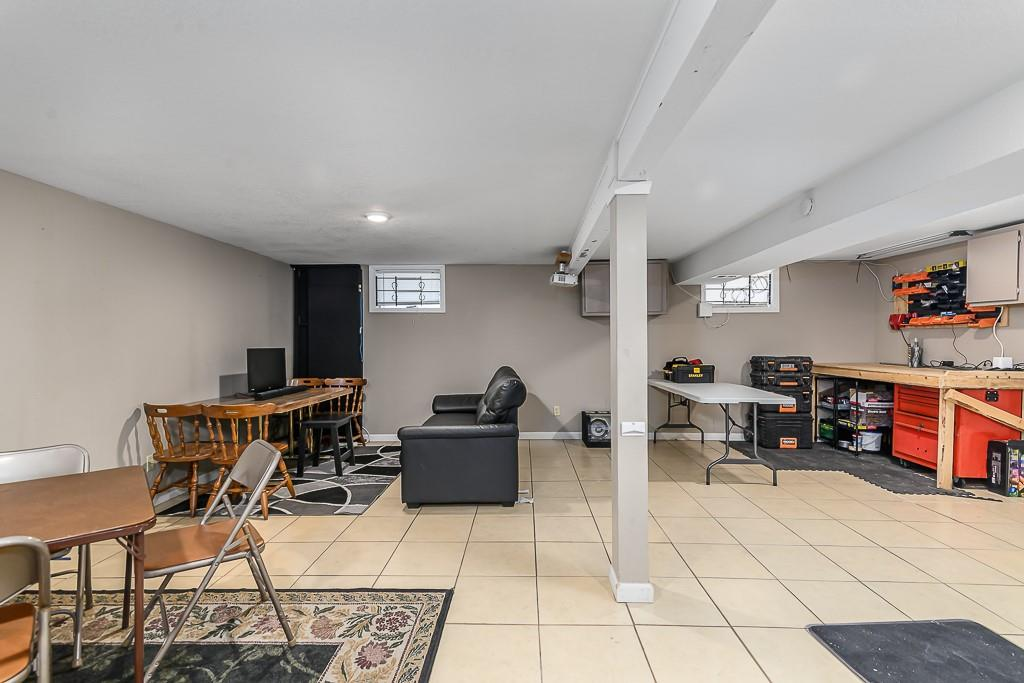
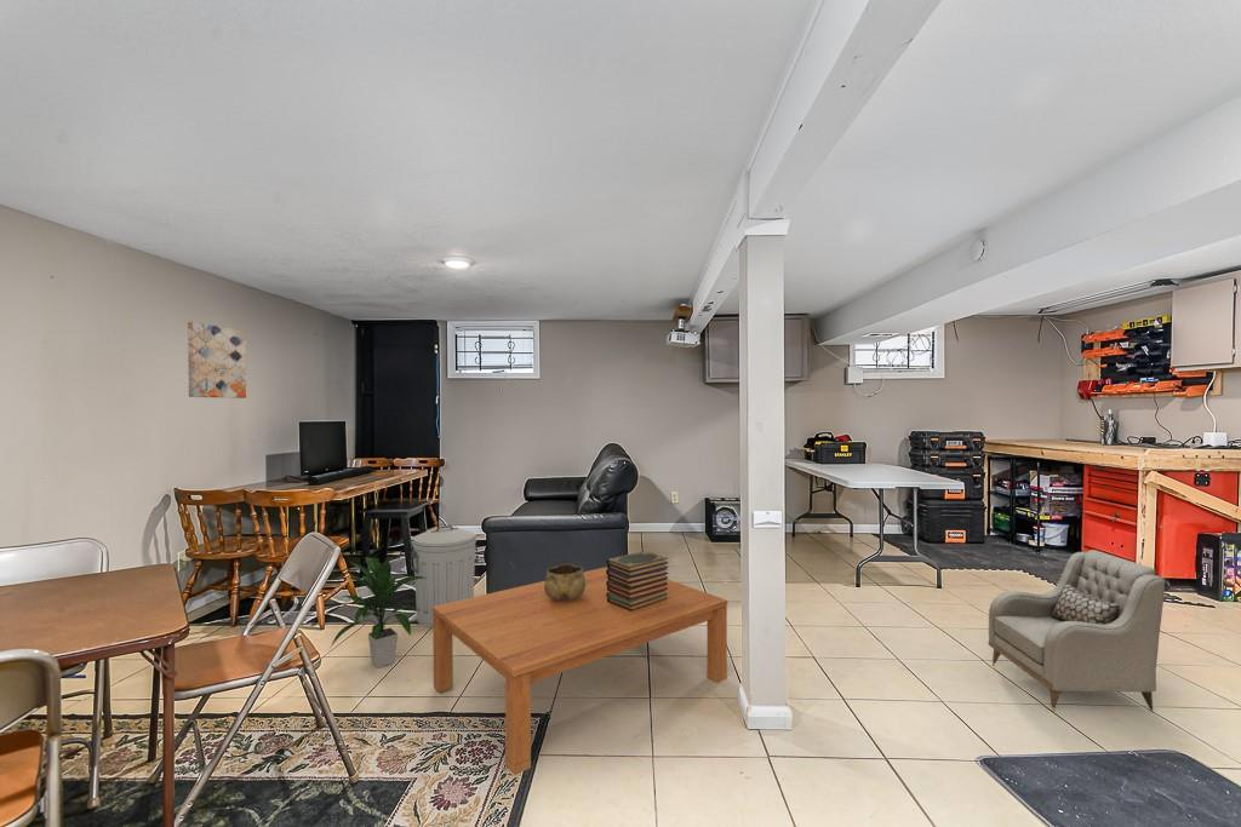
+ wall art (218, 362)
+ indoor plant (377, 608)
+ coffee table (582, 643)
+ decorative bowl (565, 582)
+ armchair (1069, 599)
+ book stack (637, 579)
+ trash can (445, 570)
